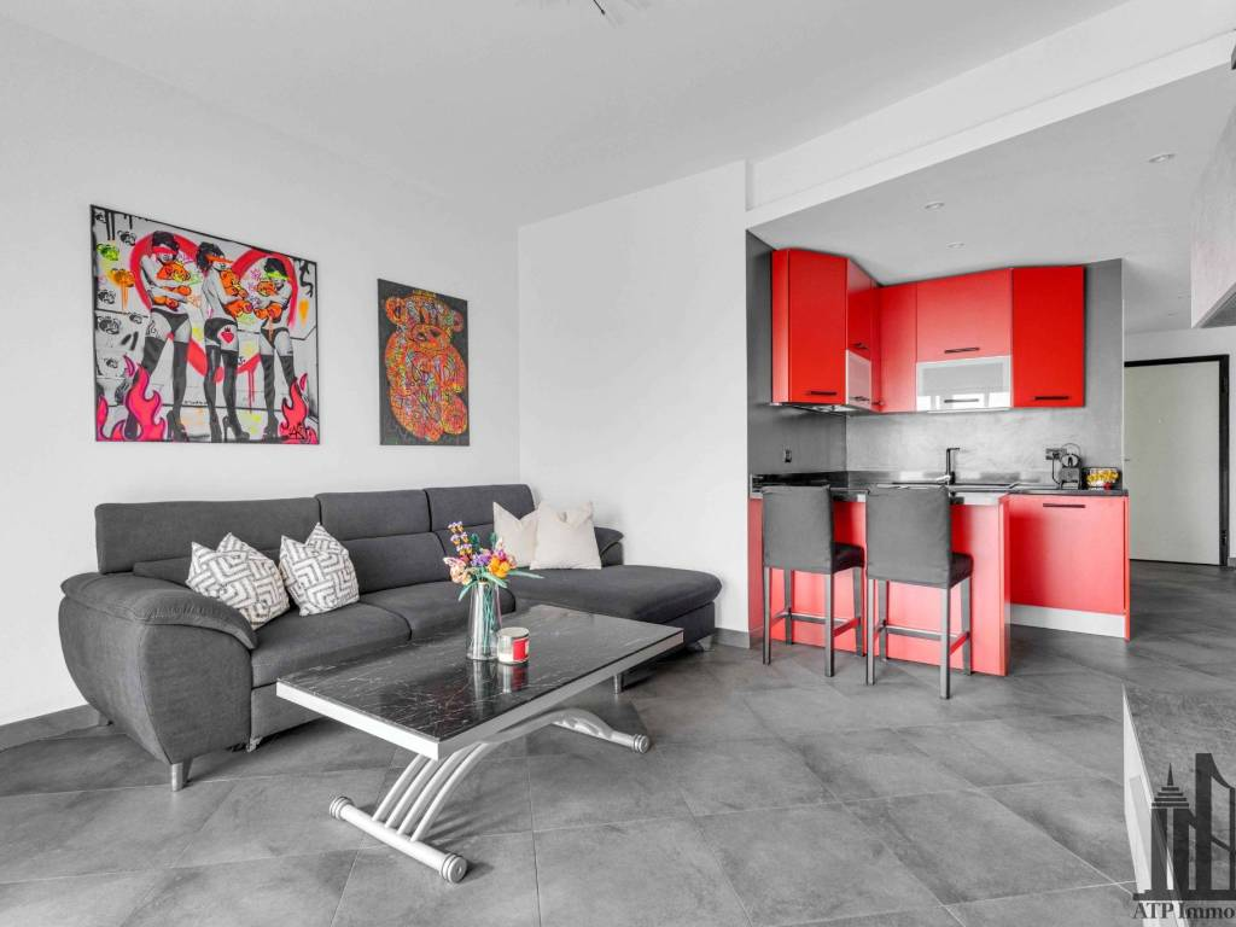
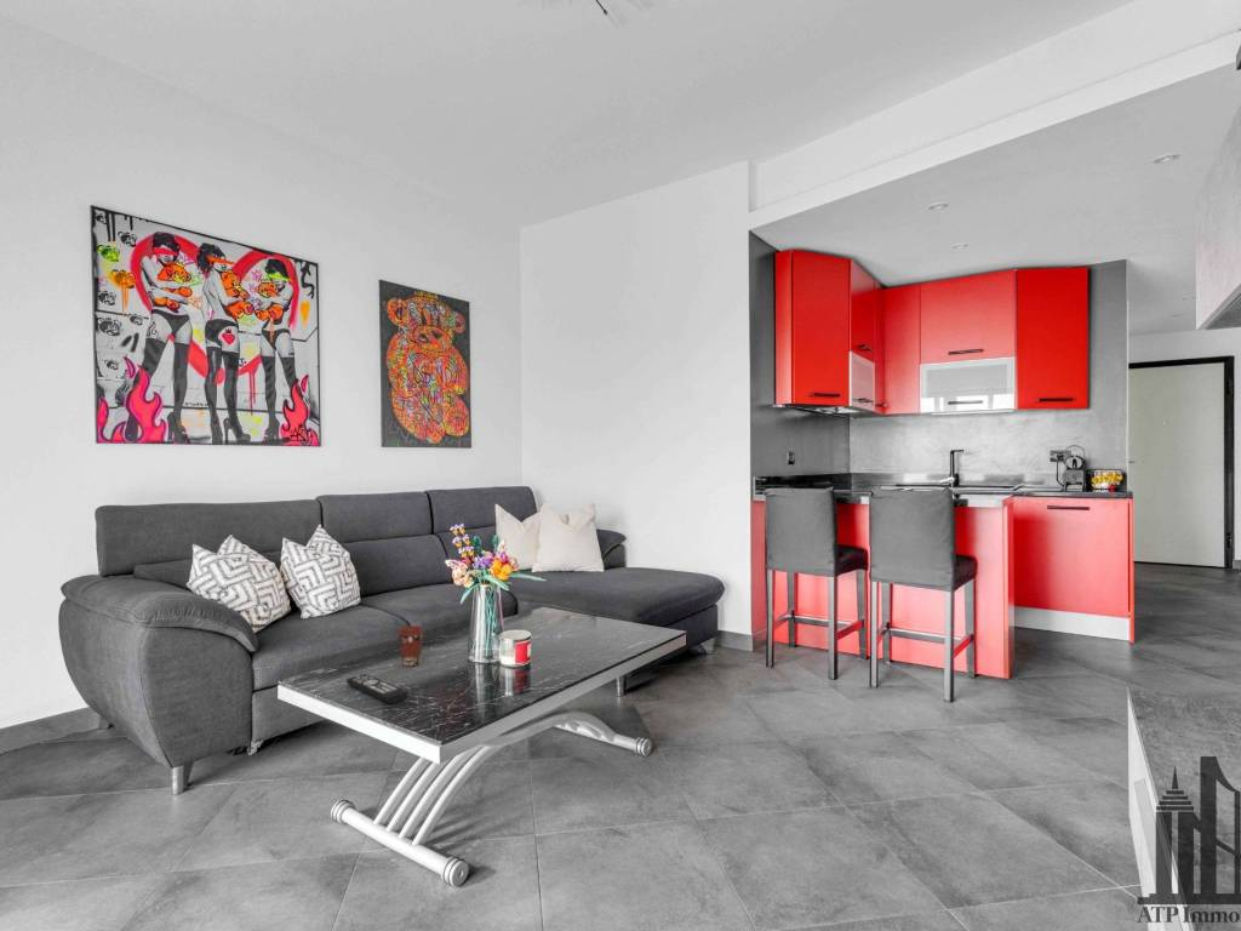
+ coffee cup (411, 645)
+ remote control (376, 687)
